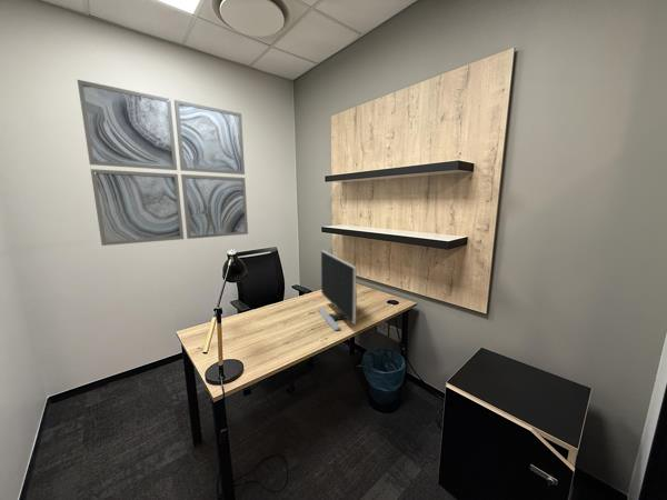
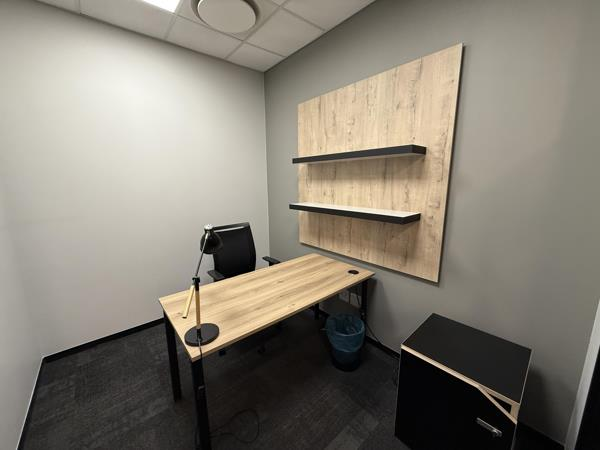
- monitor (338, 288)
- wall art (181, 170)
